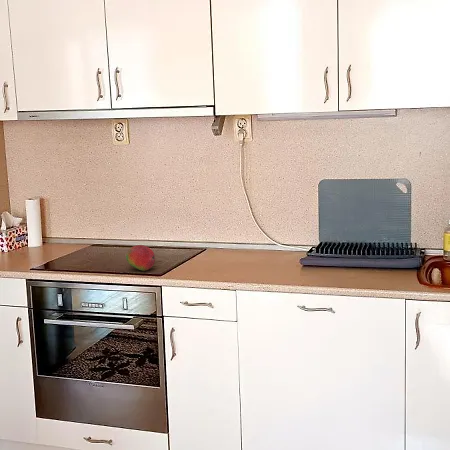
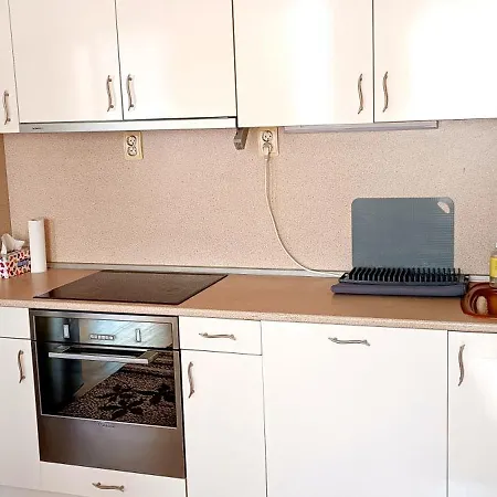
- fruit (140, 257)
